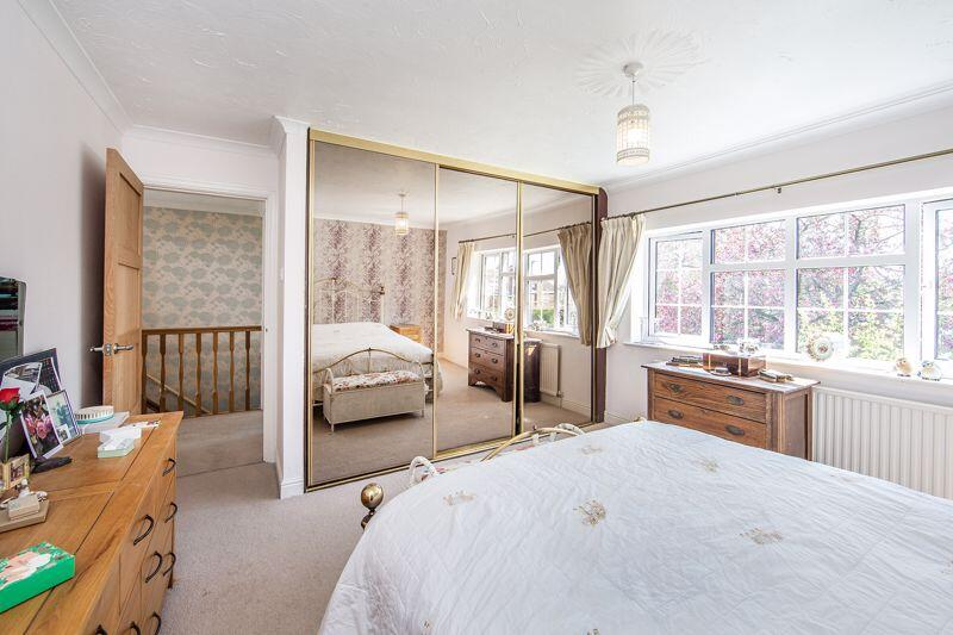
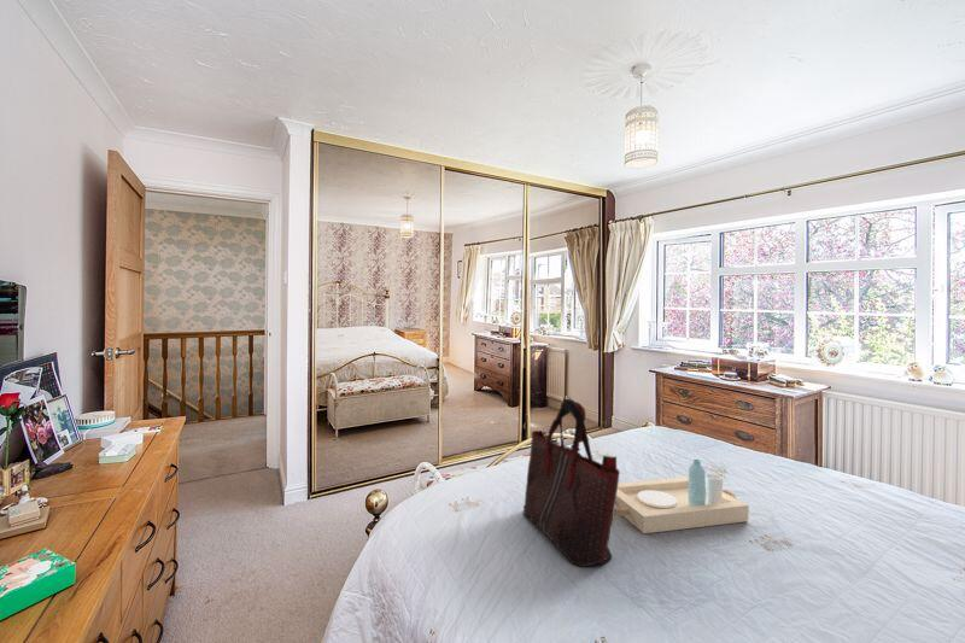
+ handbag (565, 466)
+ serving tray (671, 481)
